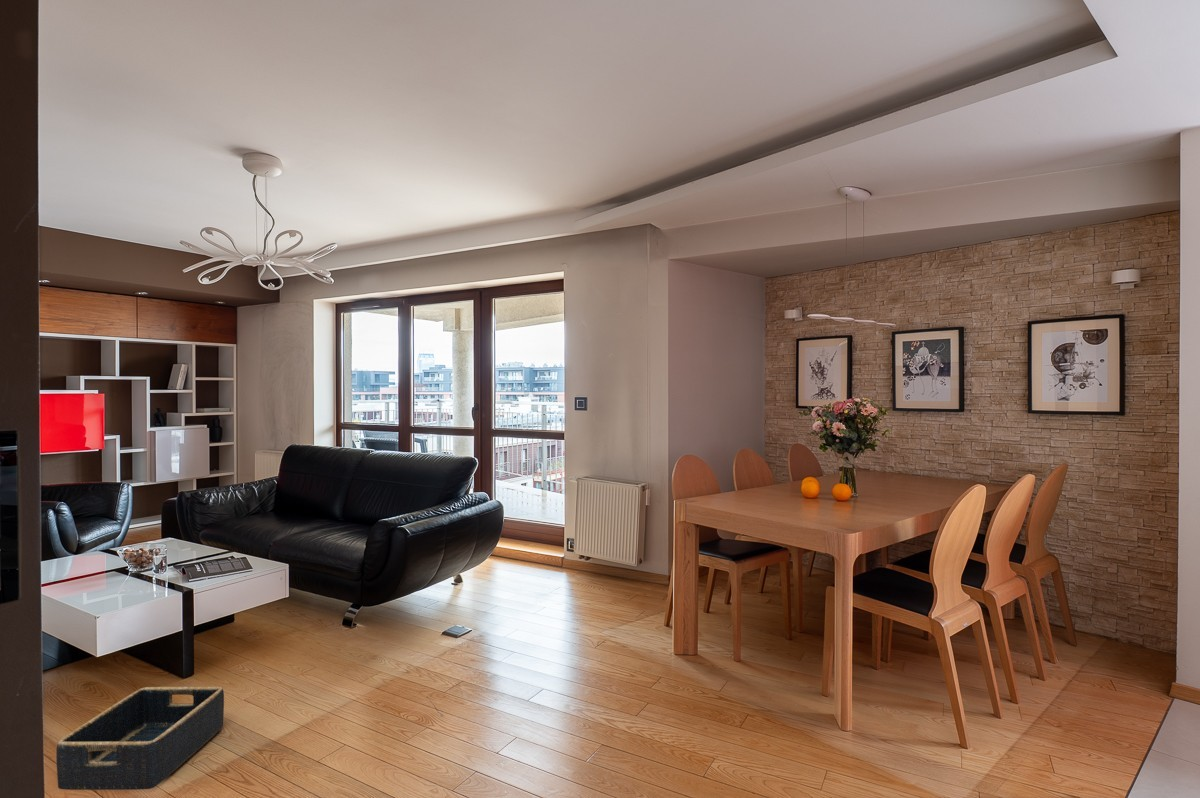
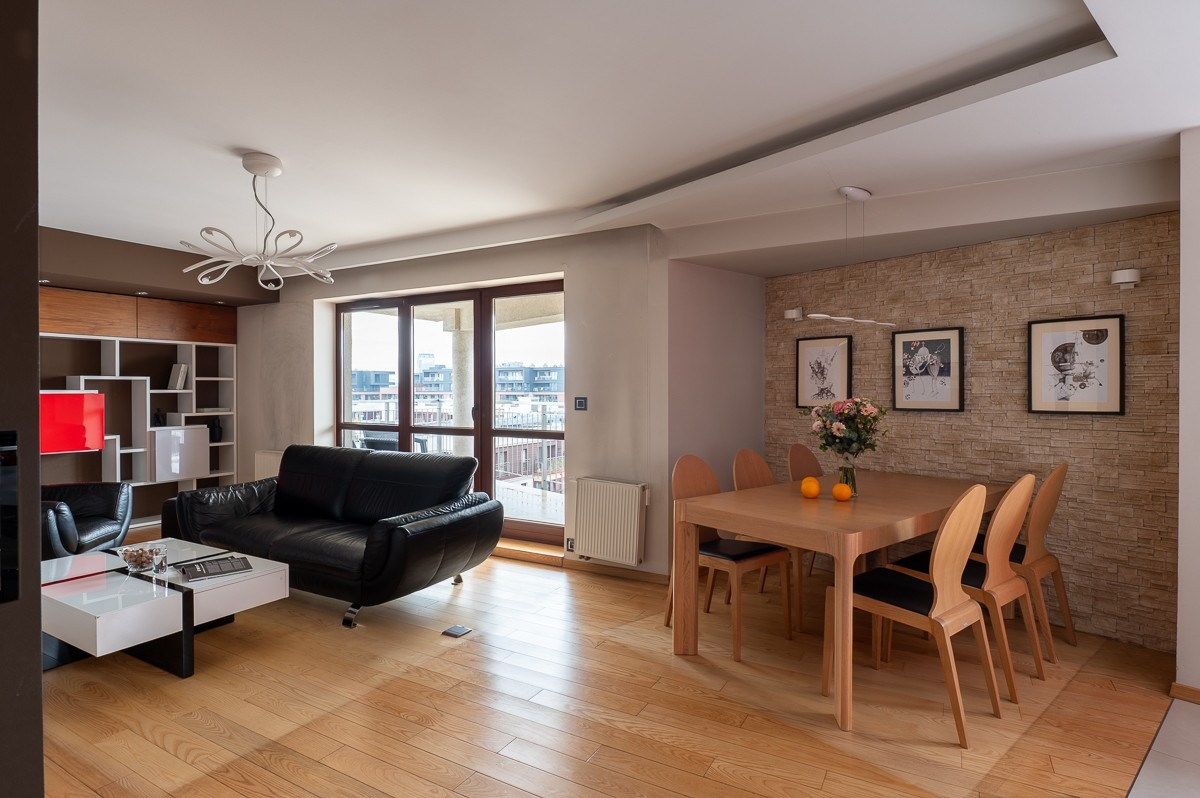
- basket (147, 734)
